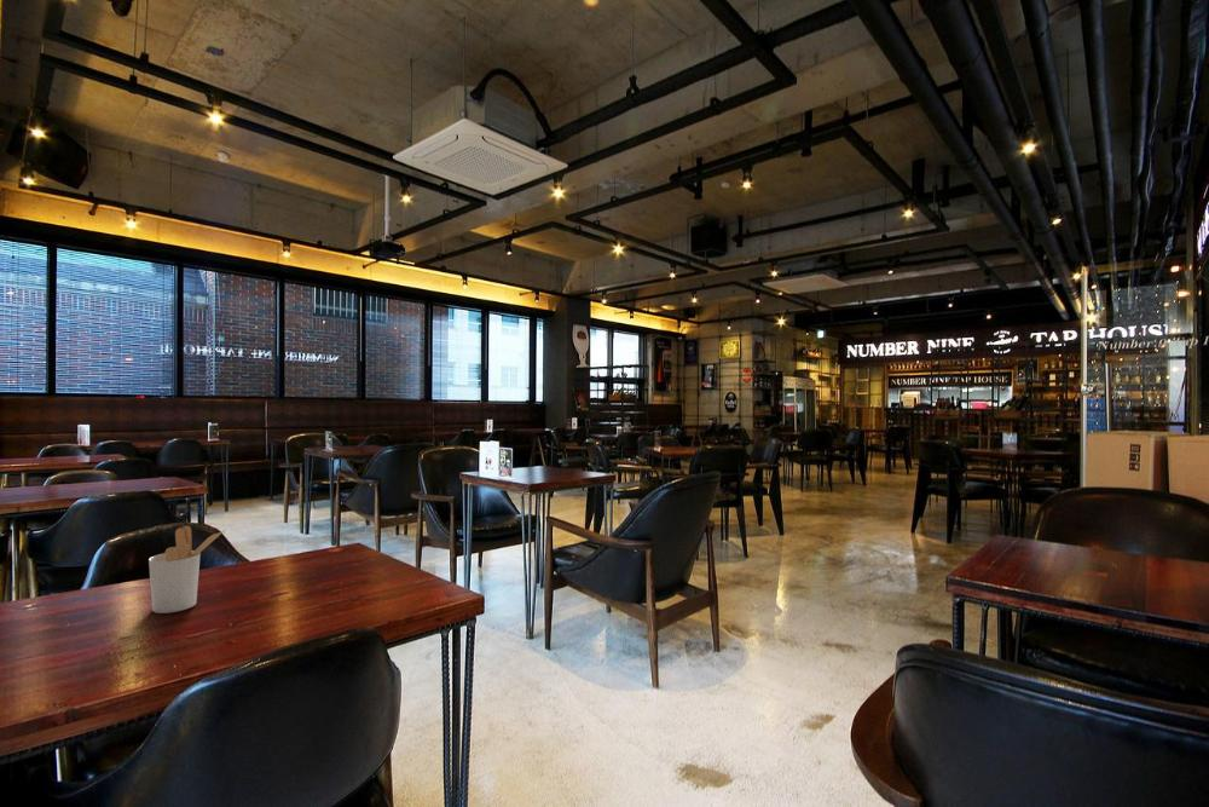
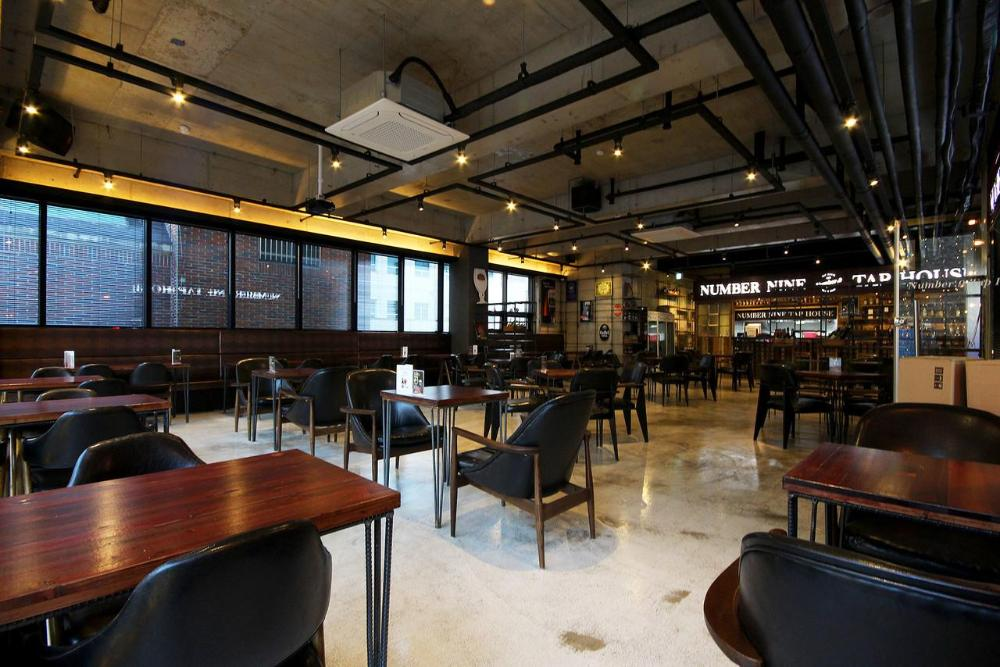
- utensil holder (187, 567)
